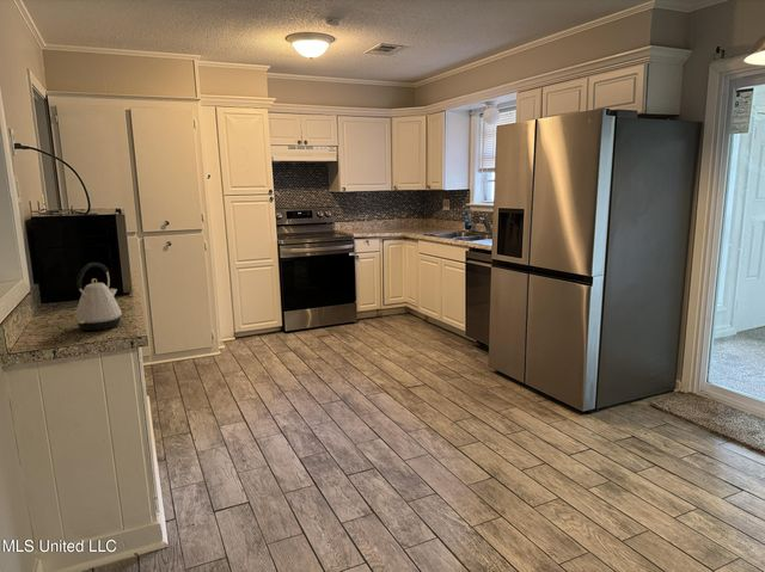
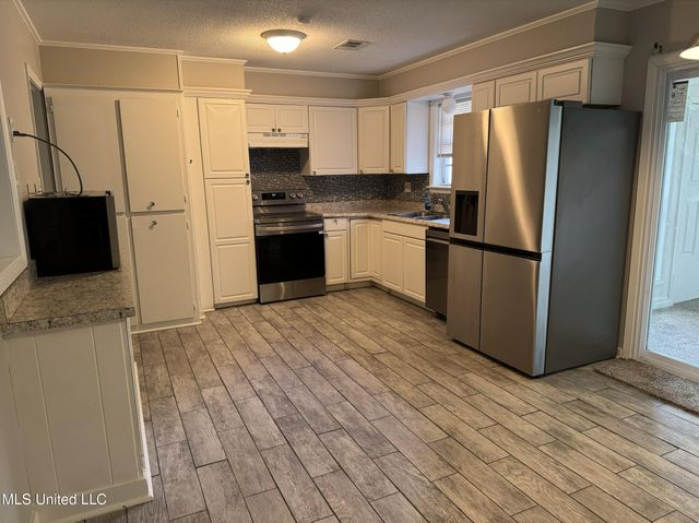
- kettle (97, 294)
